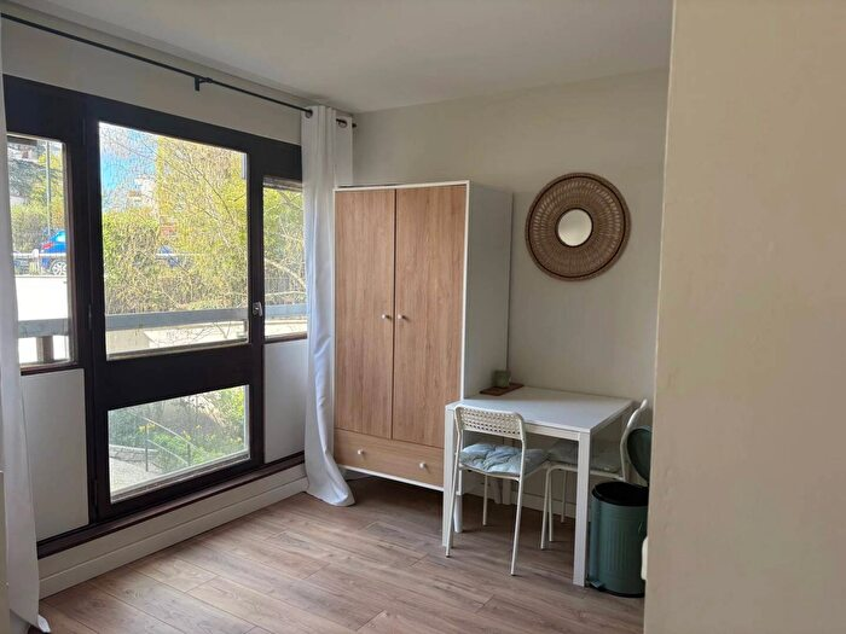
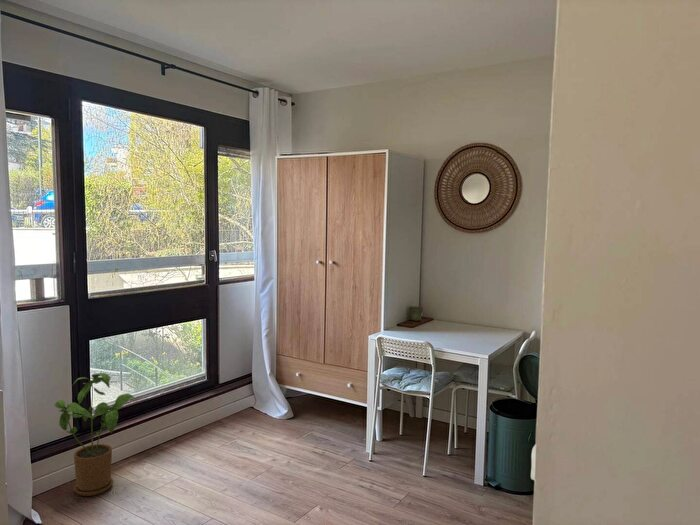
+ house plant (98, 432)
